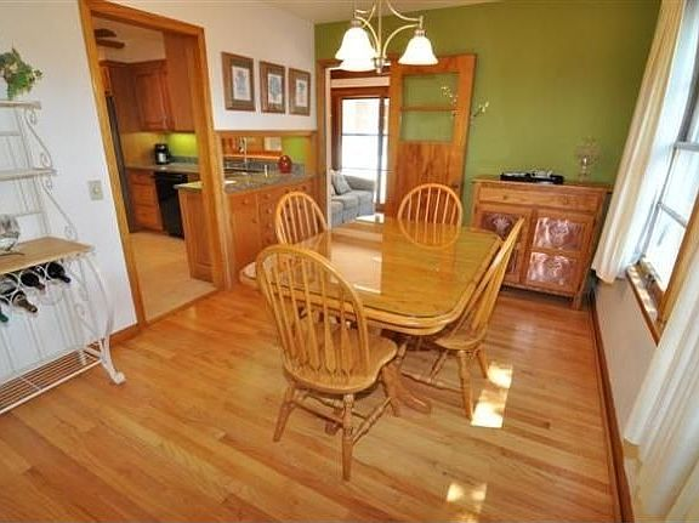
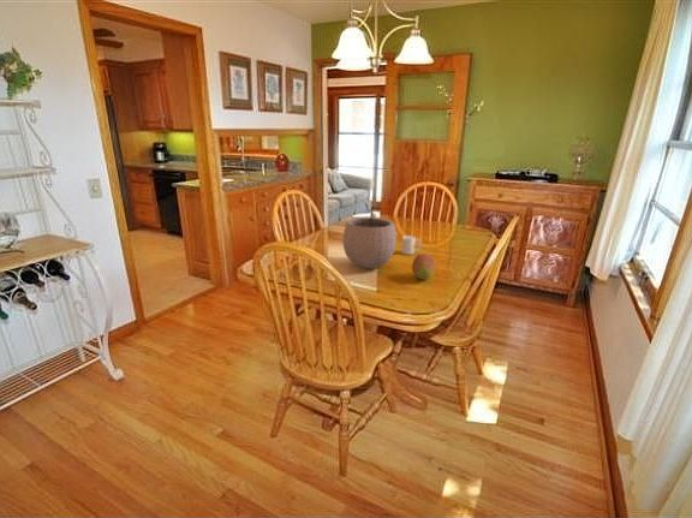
+ plant pot (369, 233)
+ cup (412, 245)
+ fruit (423, 266)
